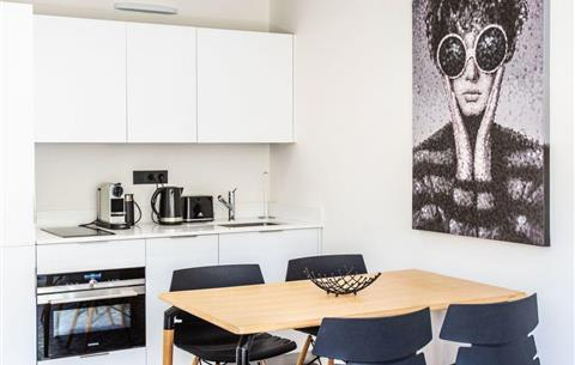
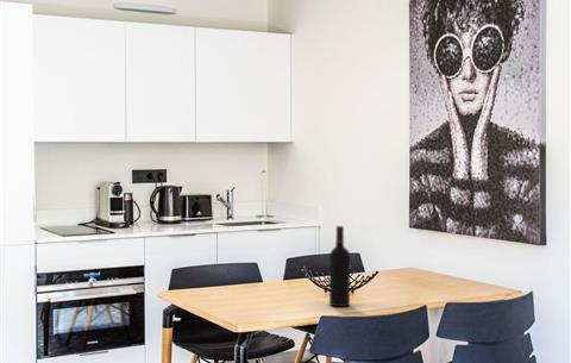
+ wine bottle (339, 265)
